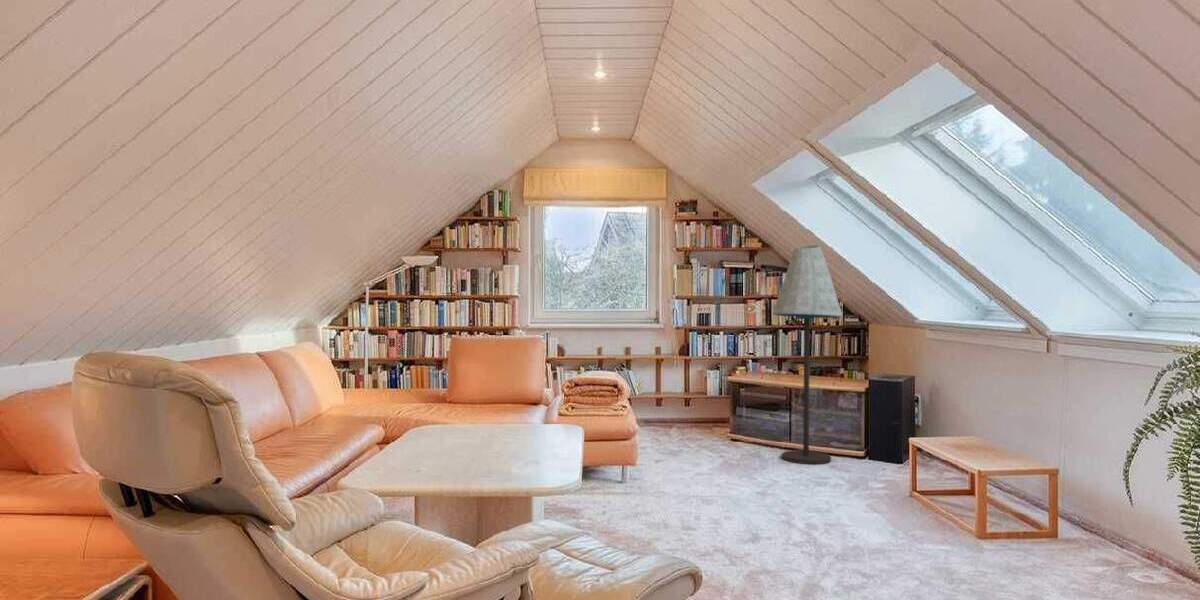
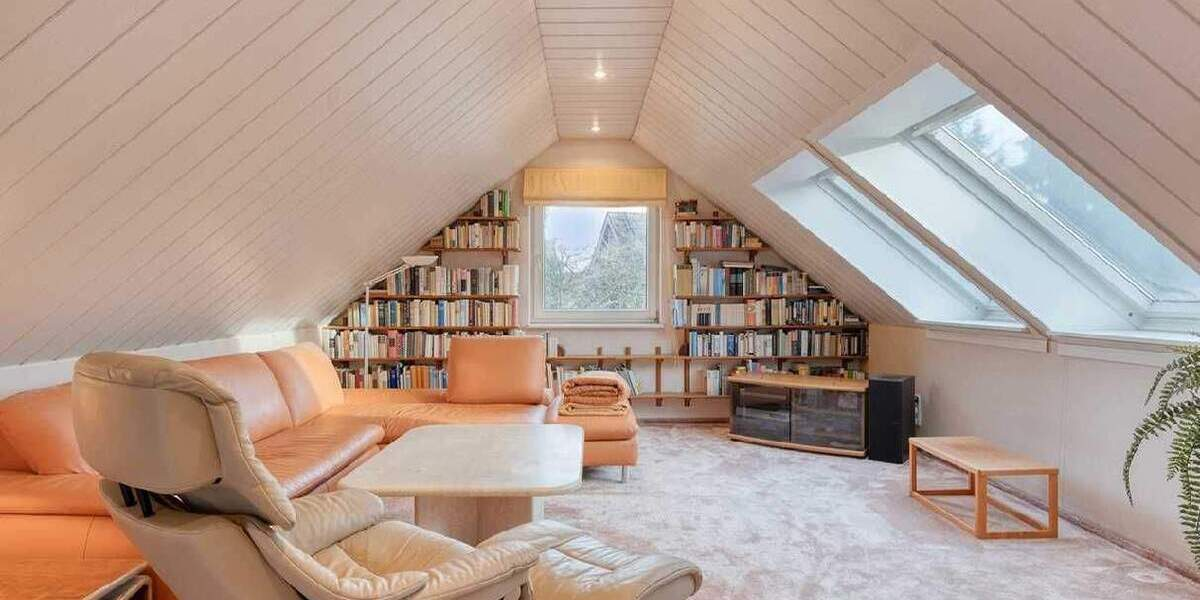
- floor lamp (806, 351)
